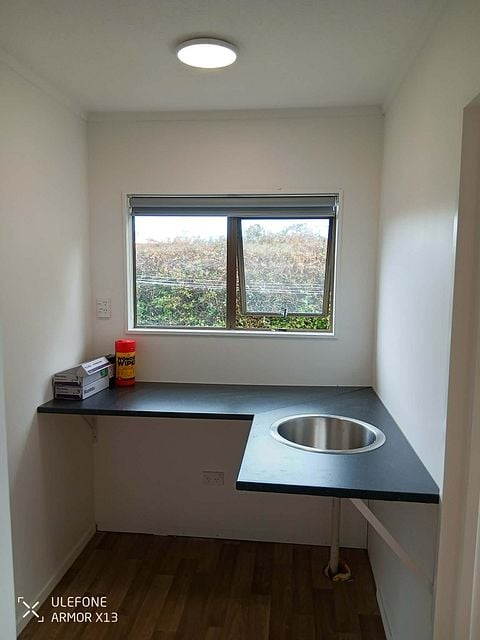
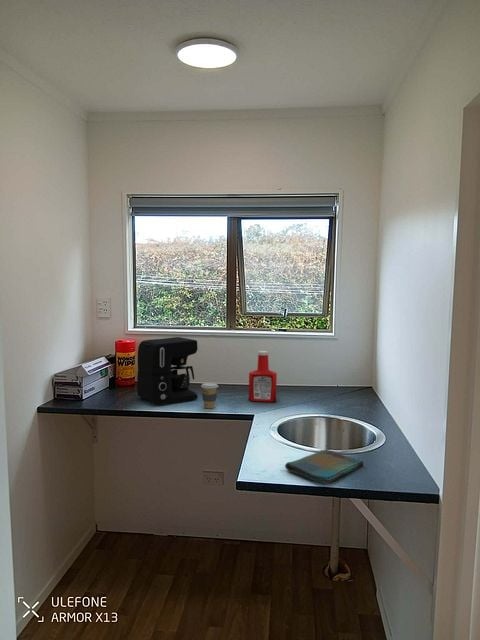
+ dish towel (324, 464)
+ soap bottle (262, 375)
+ coffee cup (209, 395)
+ coffee maker (170, 369)
